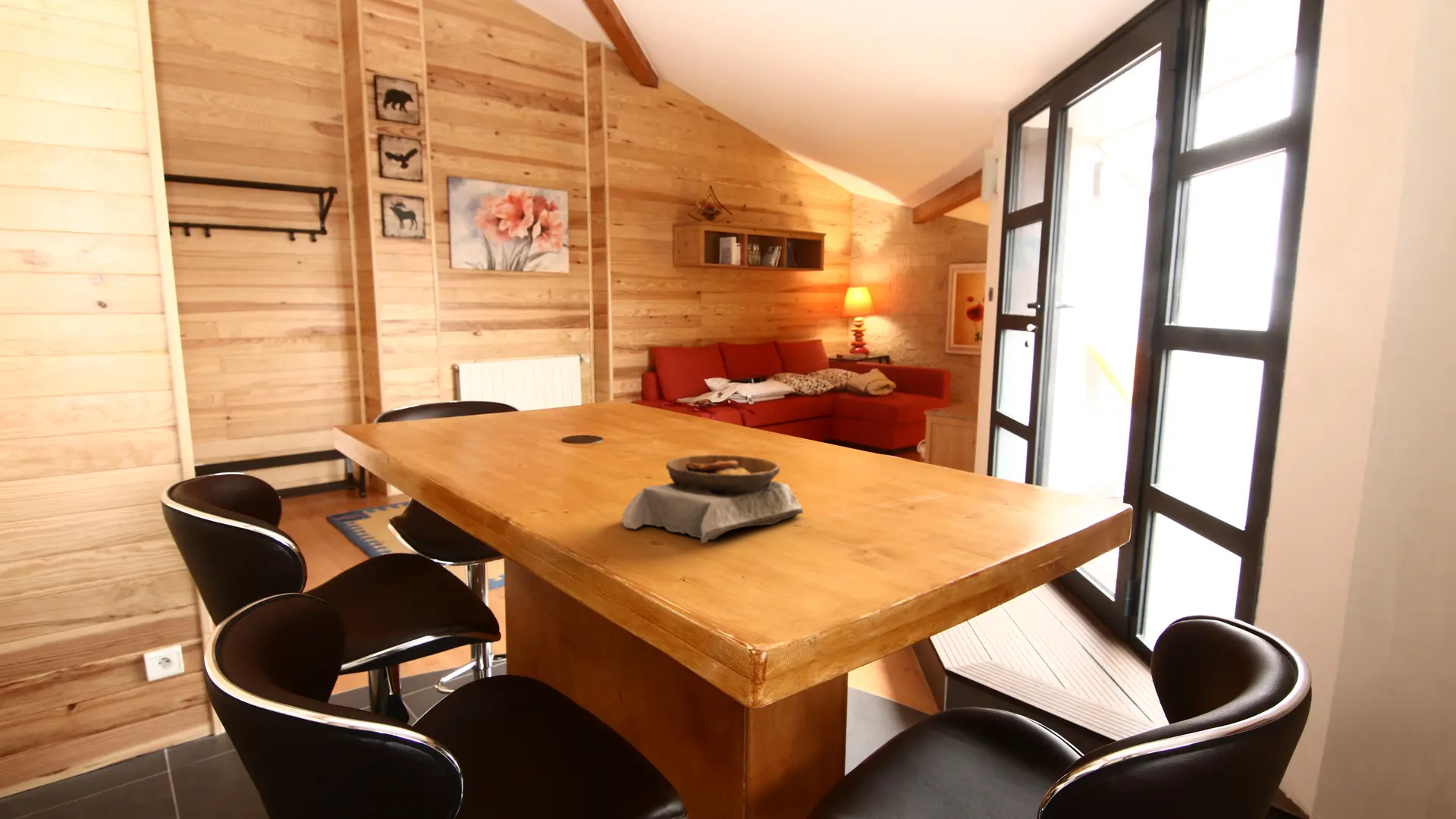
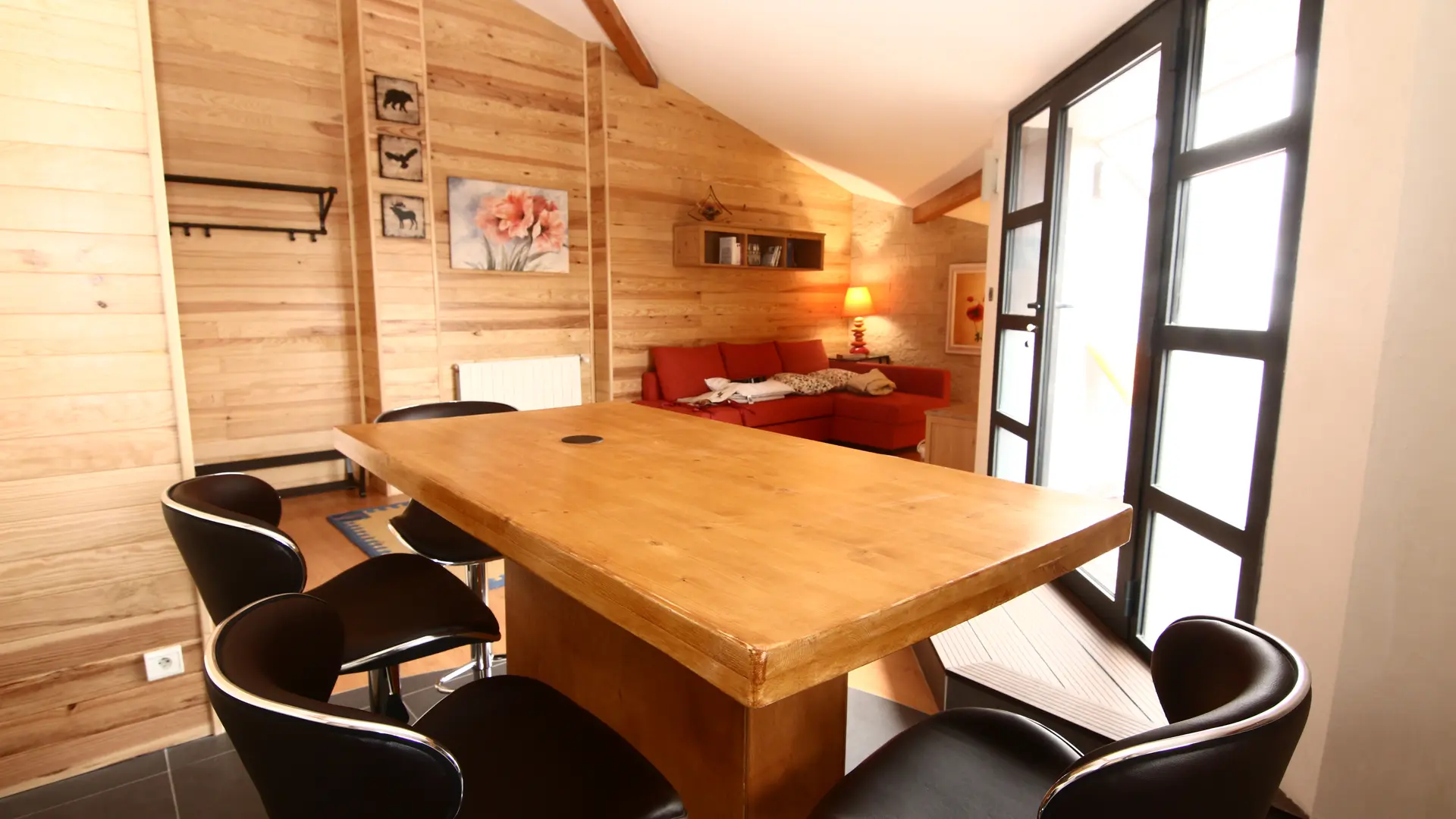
- bowl (721, 486)
